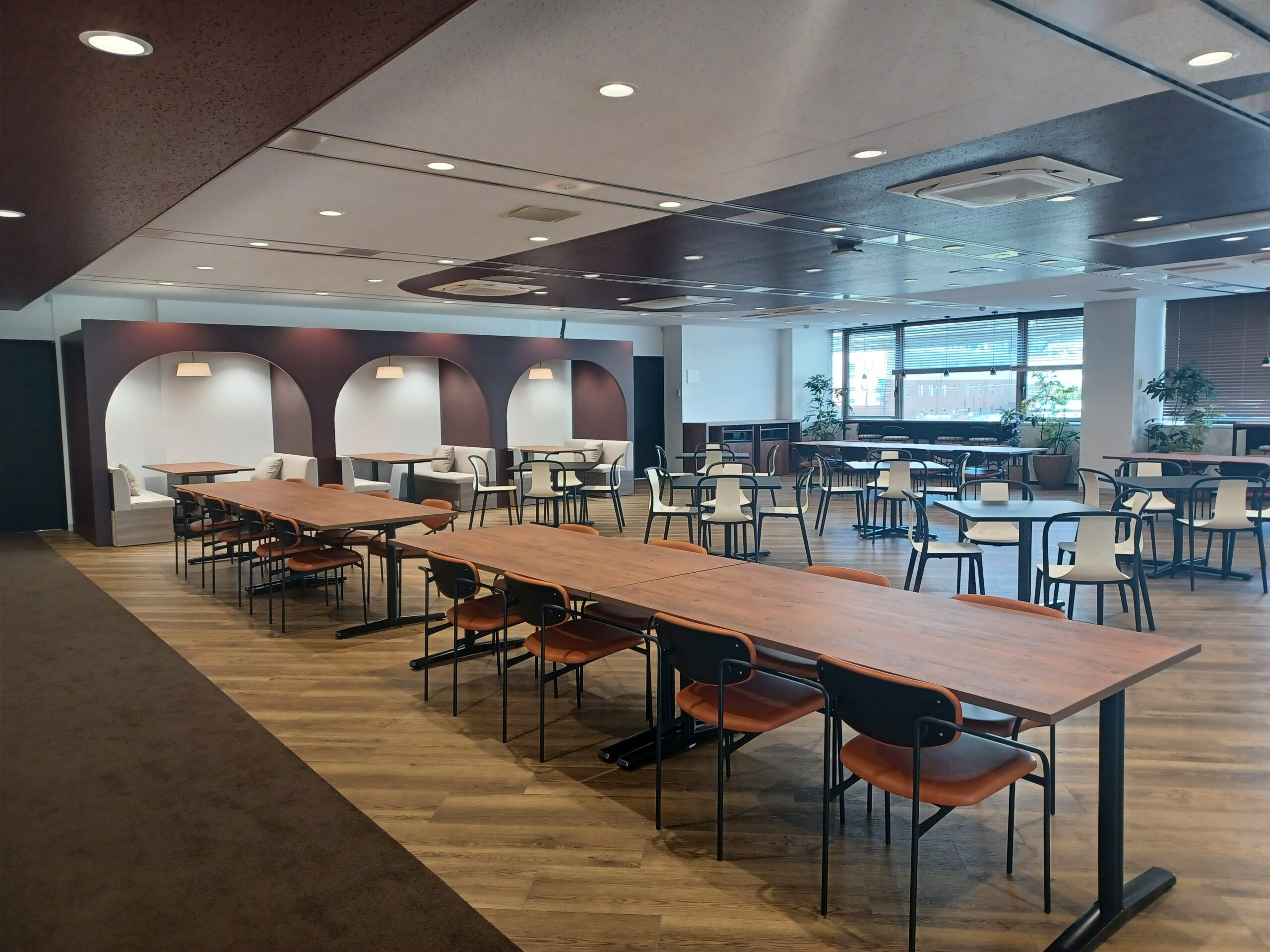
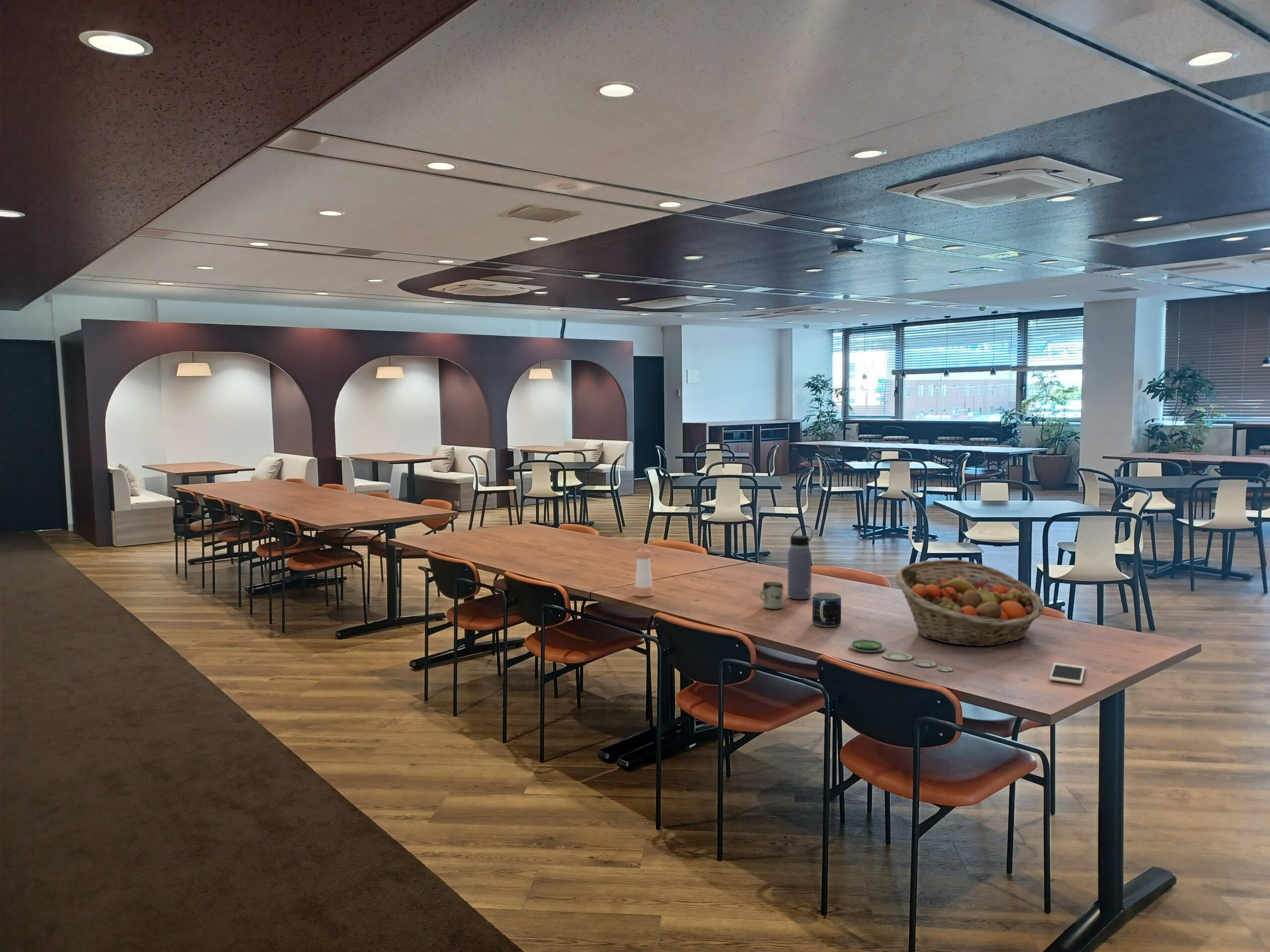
+ fruit basket (967, 601)
+ mug (825, 611)
+ pepper shaker (643, 571)
+ water bottle (800, 562)
+ cell phone (1067, 673)
+ plate (899, 655)
+ cup (770, 595)
